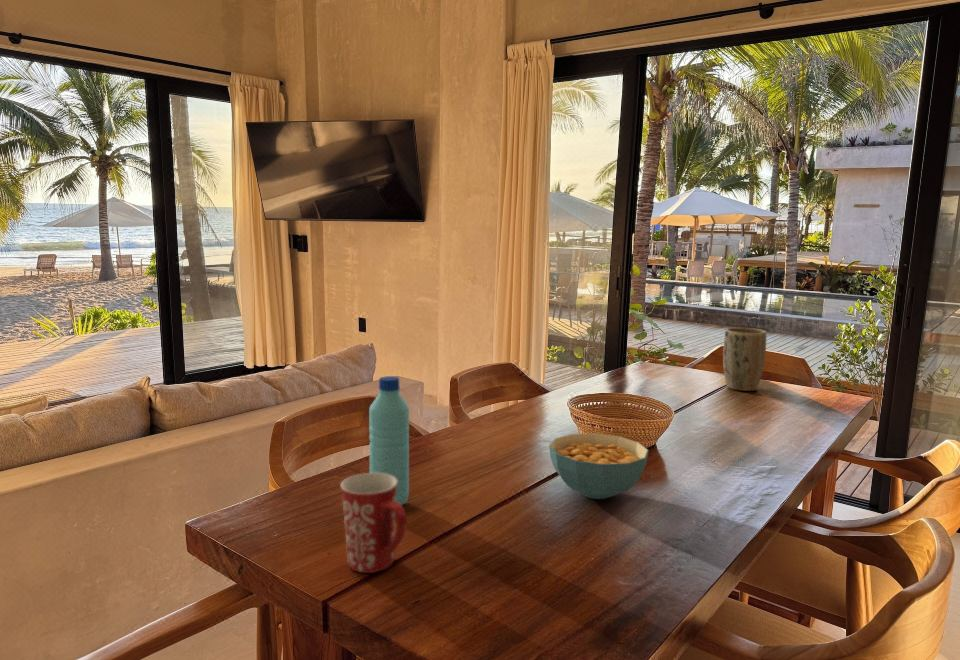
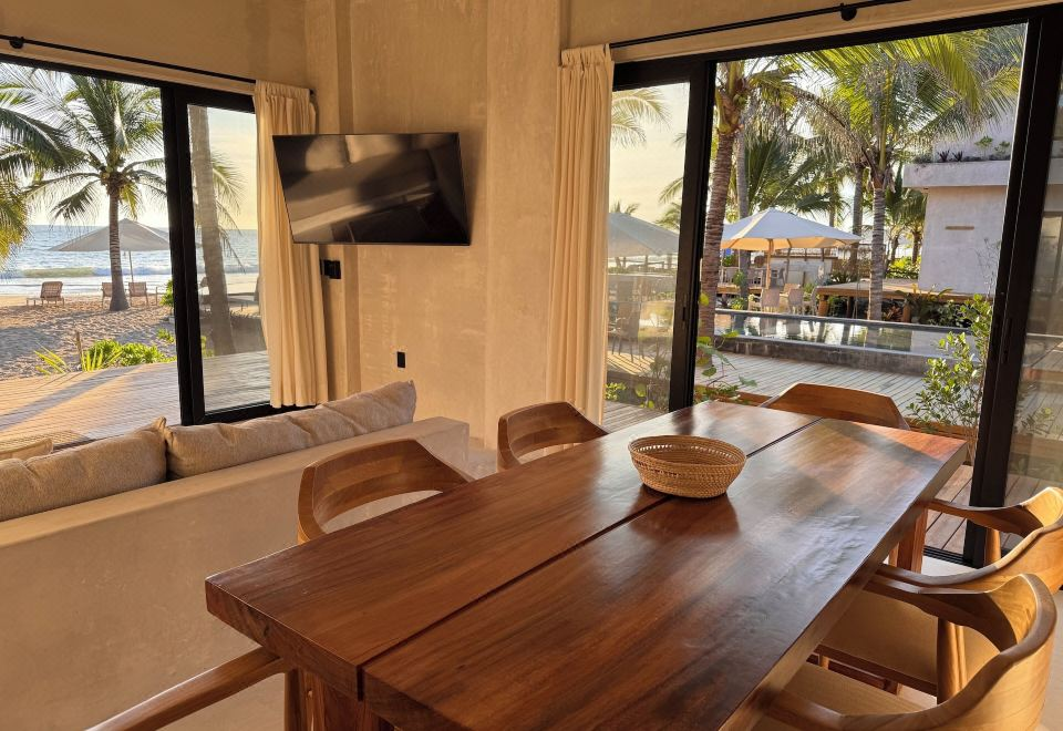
- water bottle (389, 442)
- plant pot (743, 359)
- mug (376, 526)
- cereal bowl (597, 470)
